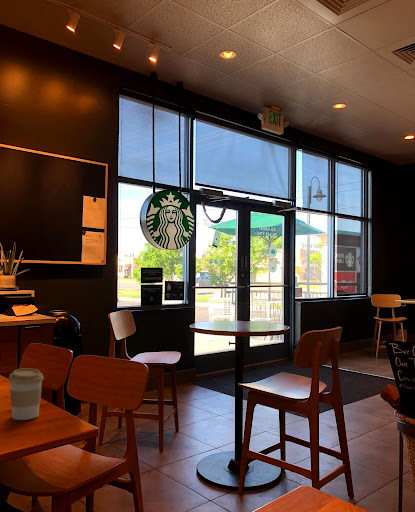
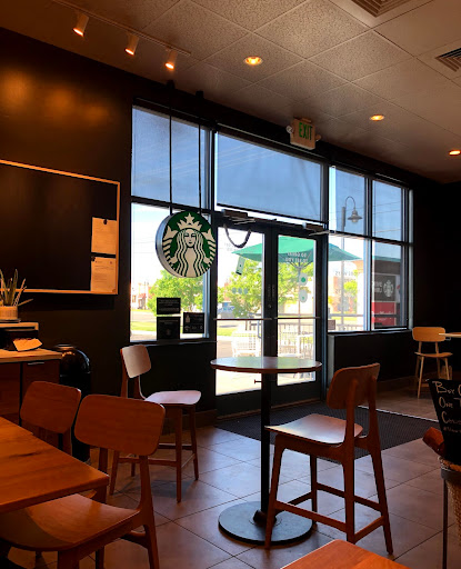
- coffee cup (26, 393)
